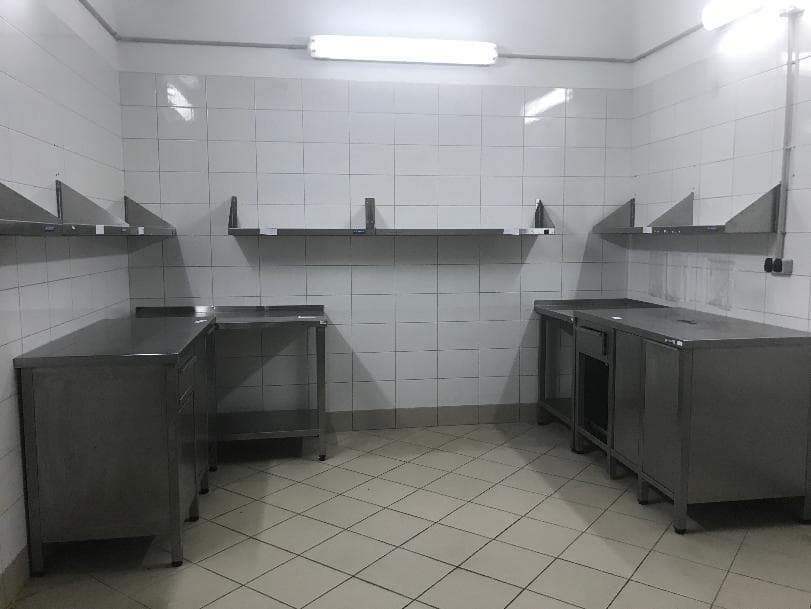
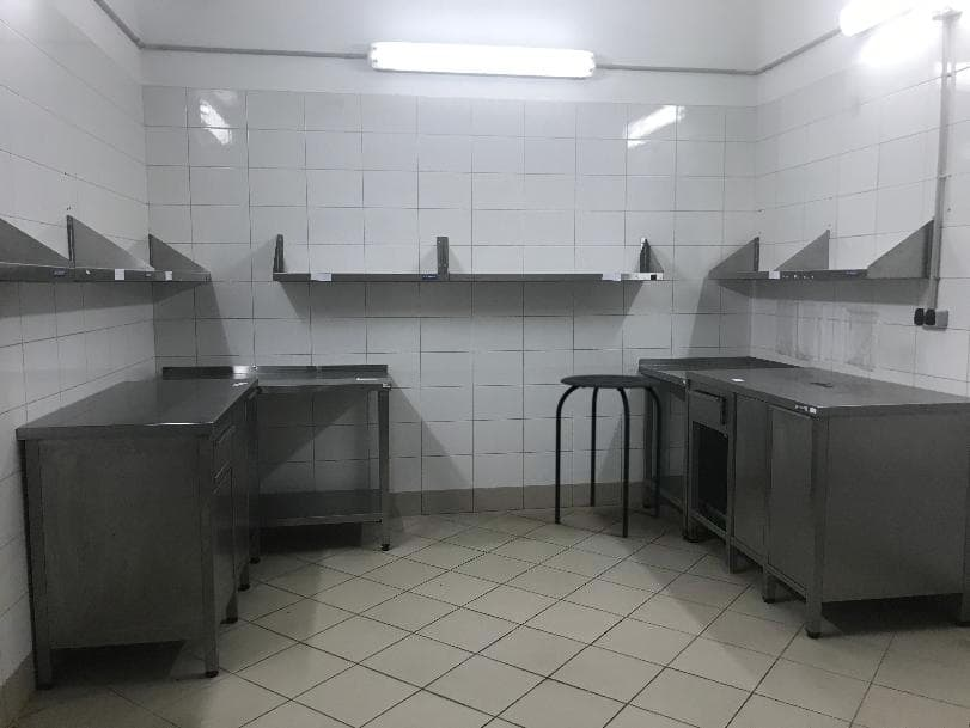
+ stool (594, 449)
